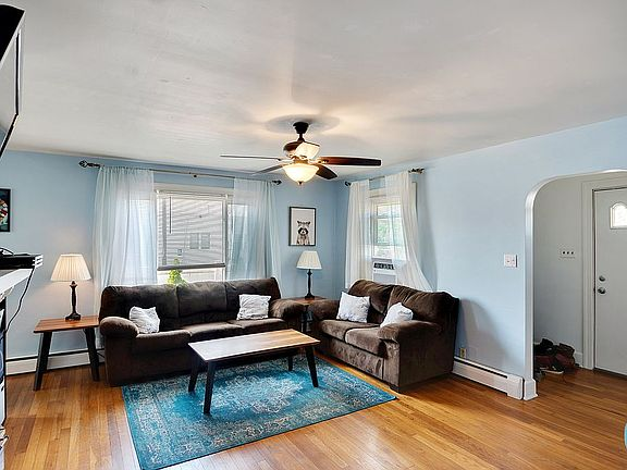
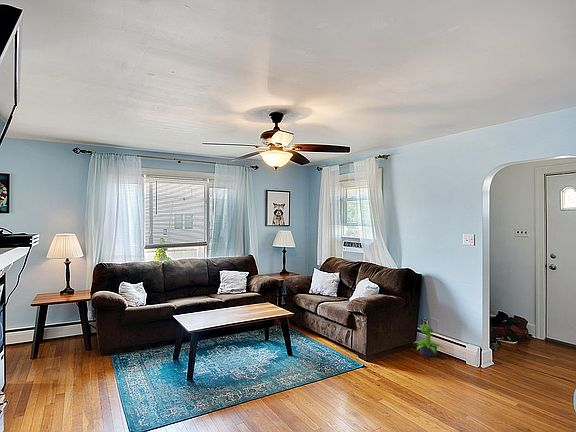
+ potted plant (428, 338)
